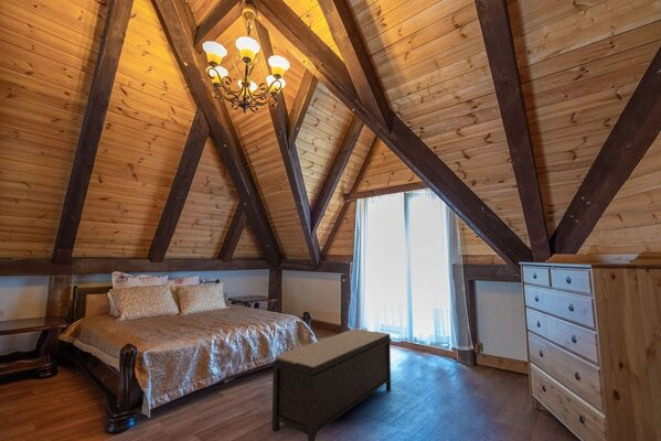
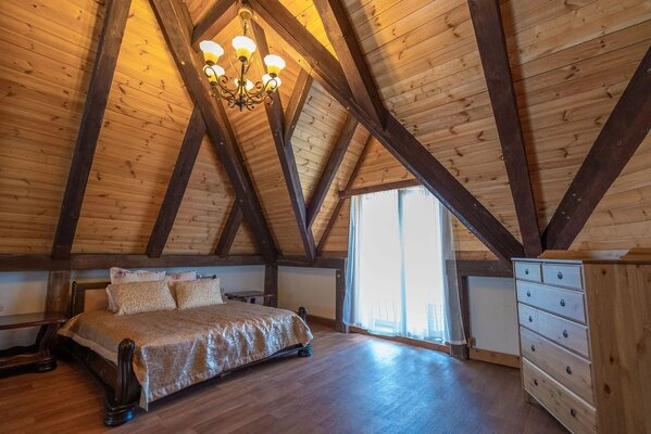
- bench (339, 375)
